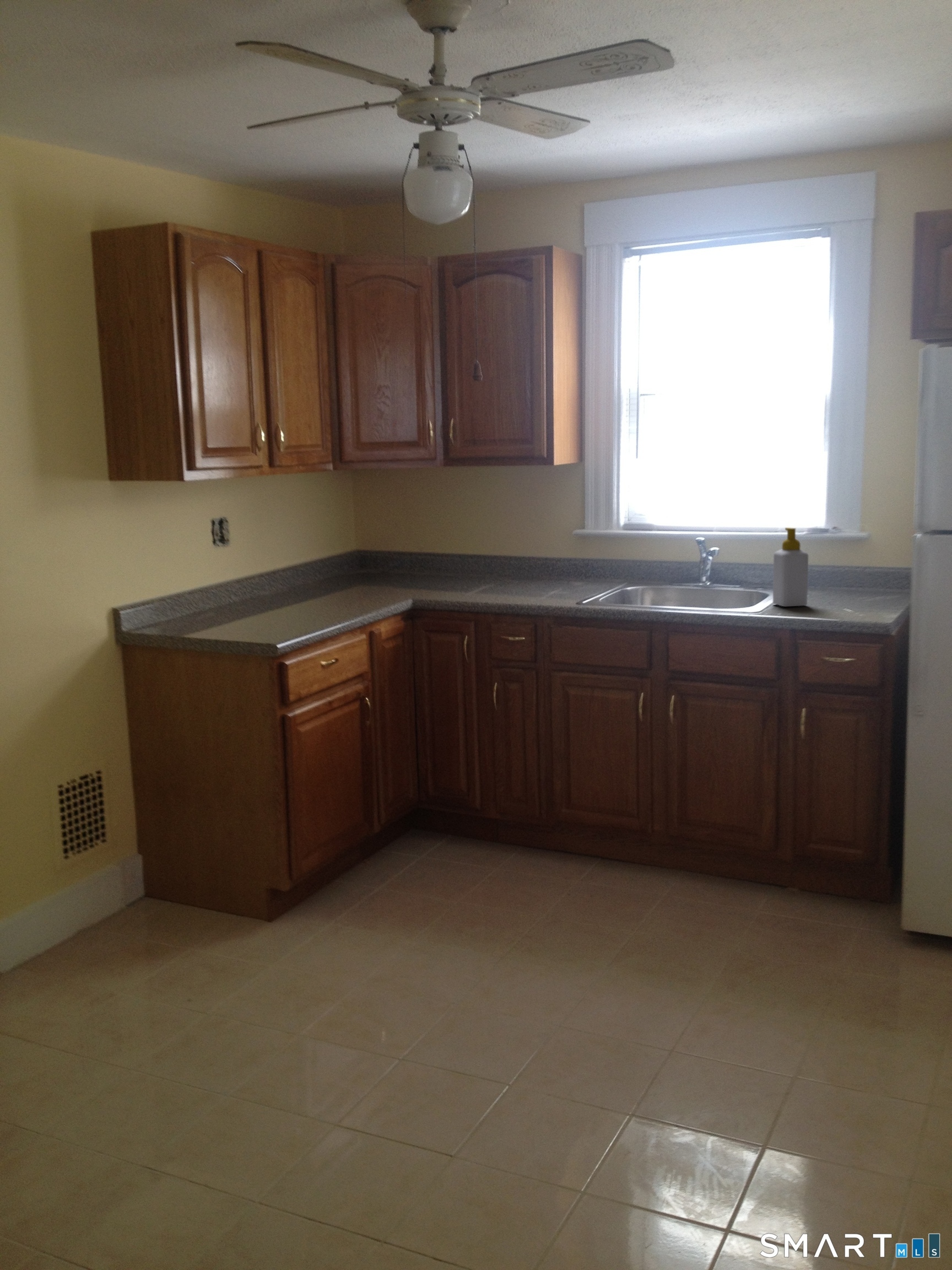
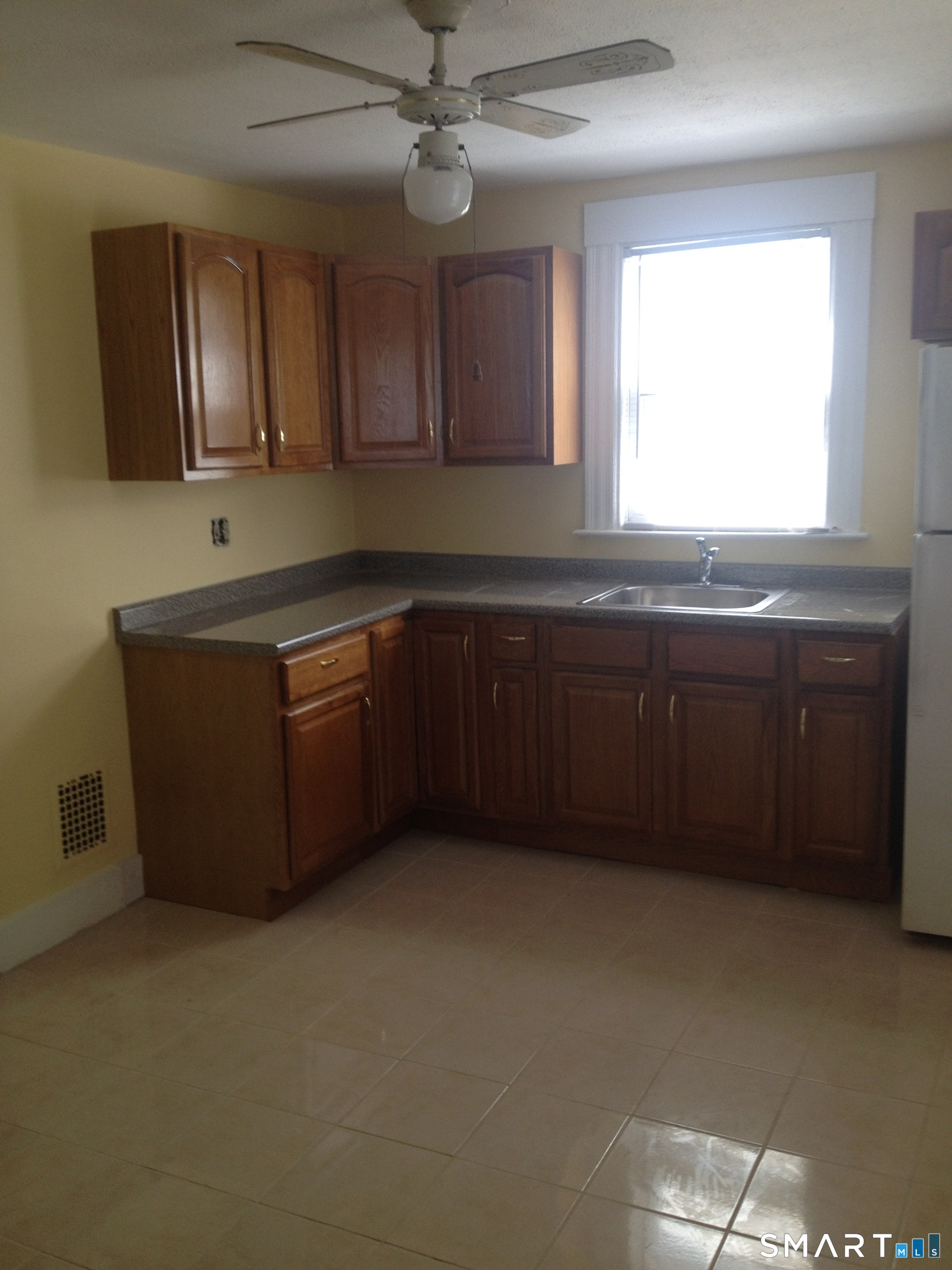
- soap bottle (791, 567)
